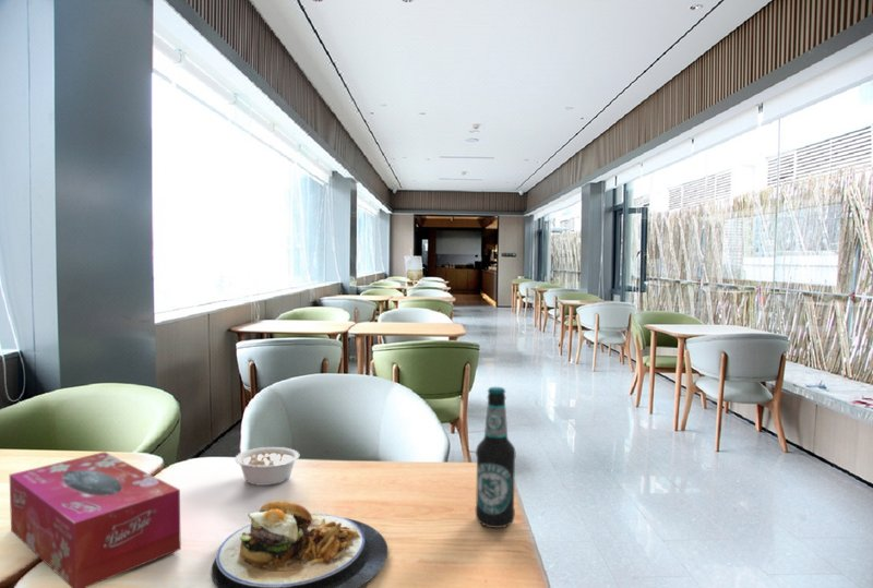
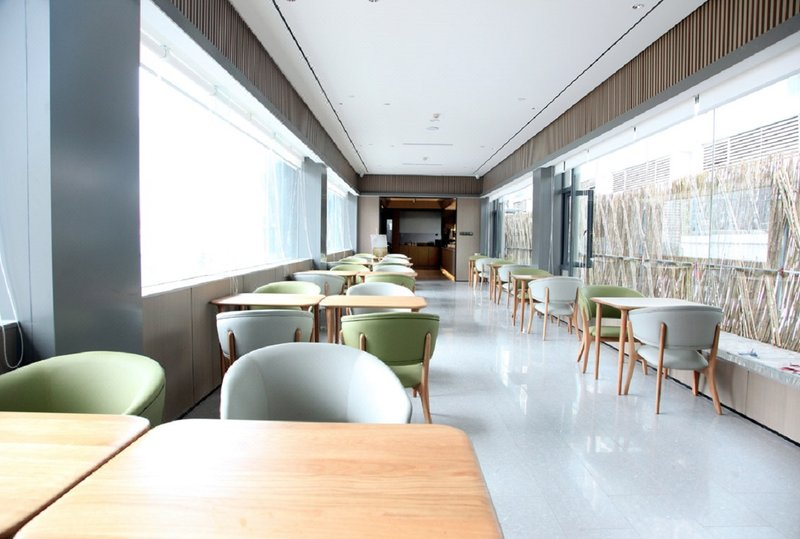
- bottle (495, 455)
- plate (302, 531)
- tissue box (92, 511)
- legume (270, 465)
